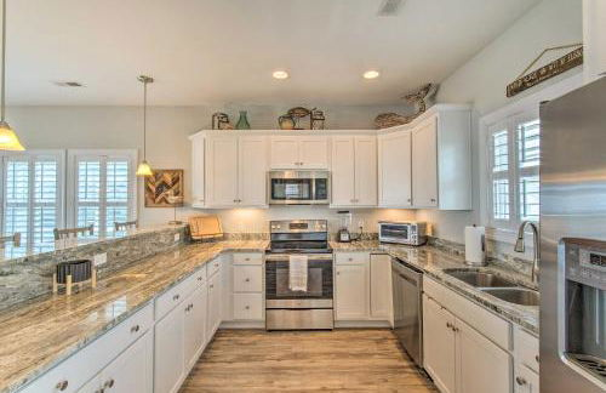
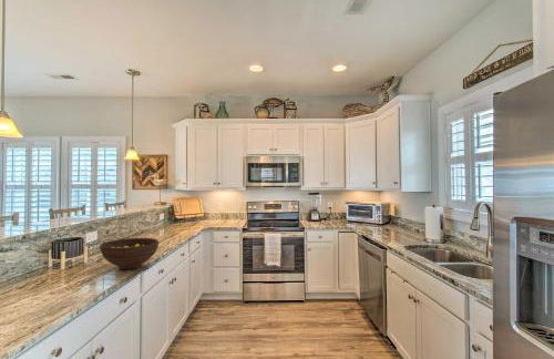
+ fruit bowl (130, 254)
